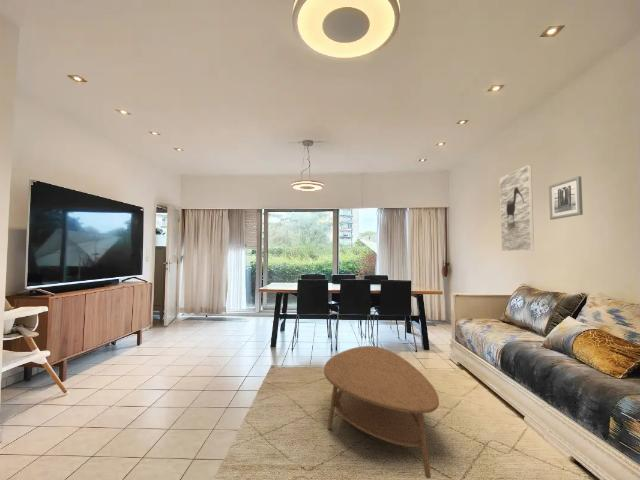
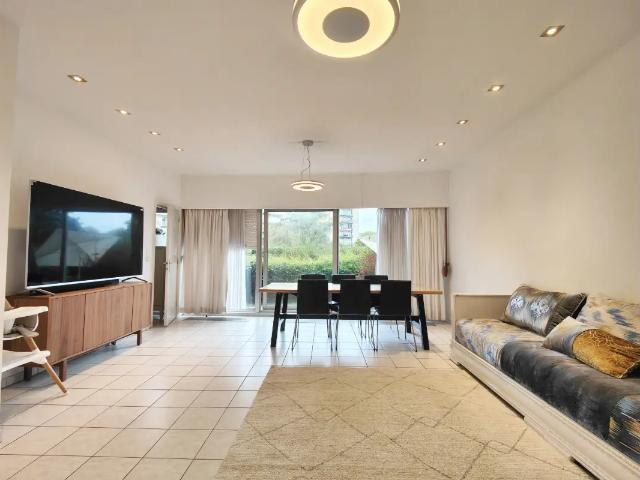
- wall art (564, 199)
- coffee table (371, 397)
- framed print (515, 211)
